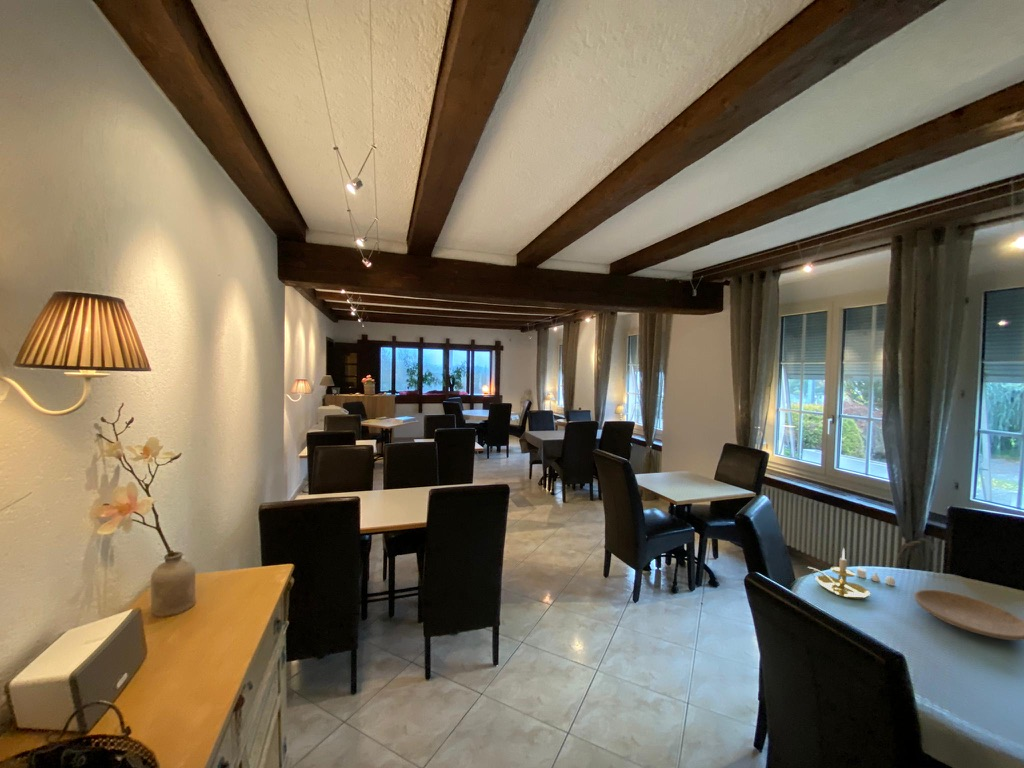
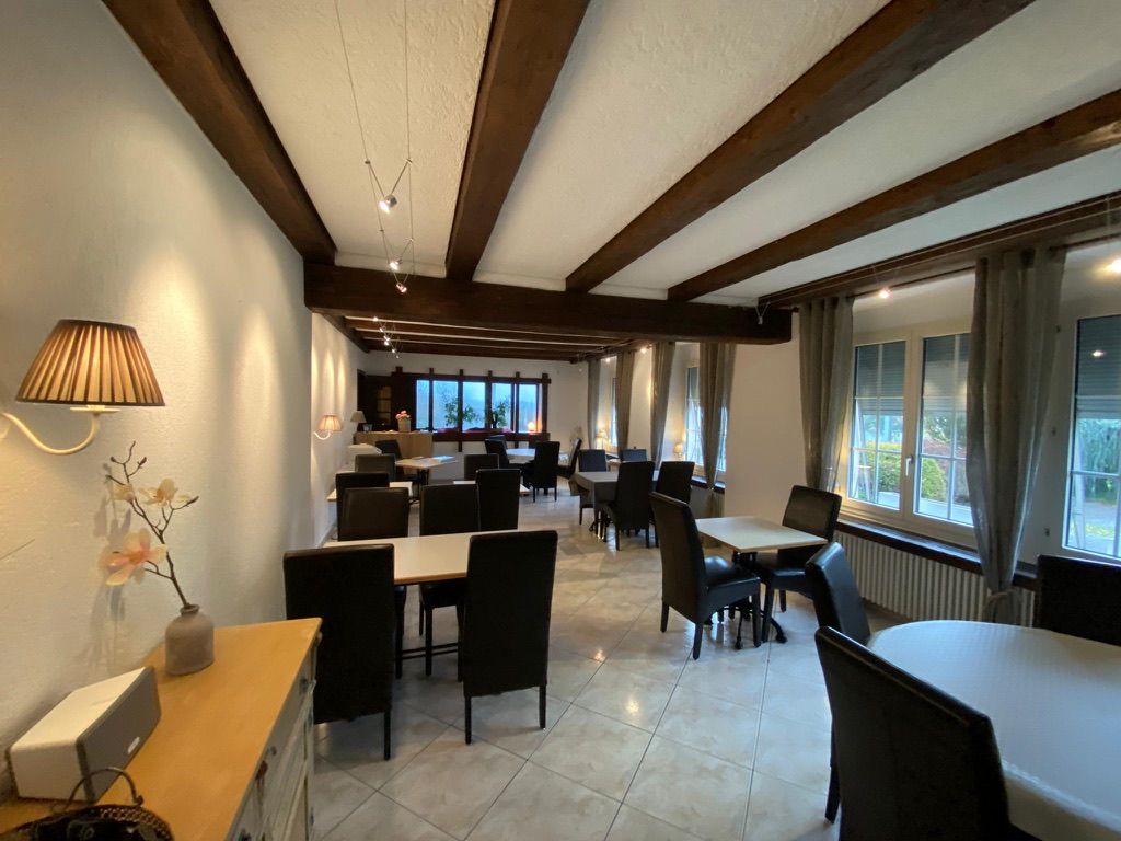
- candle holder (838, 567)
- salt and pepper shaker set (875, 576)
- plate (968, 616)
